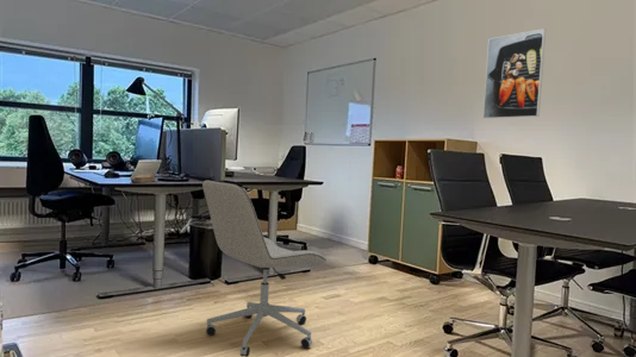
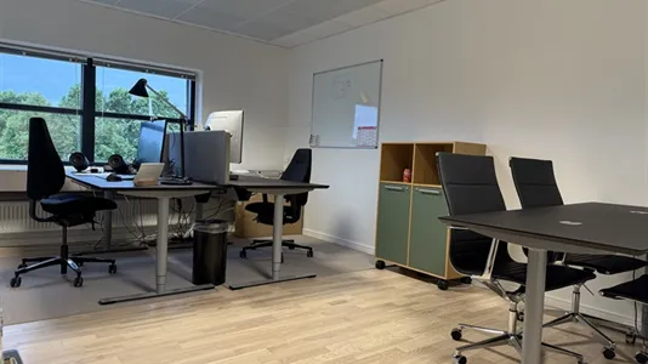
- office chair (264, 258)
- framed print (512, 76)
